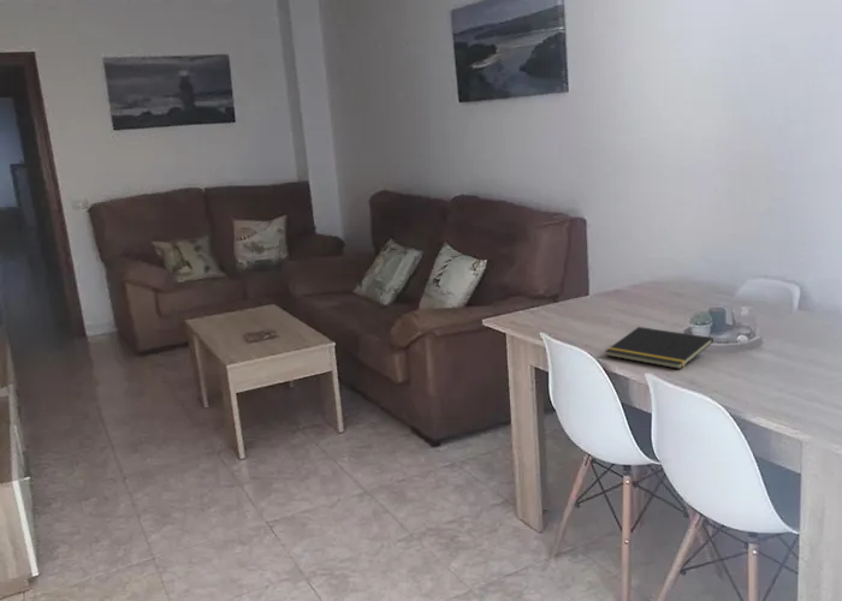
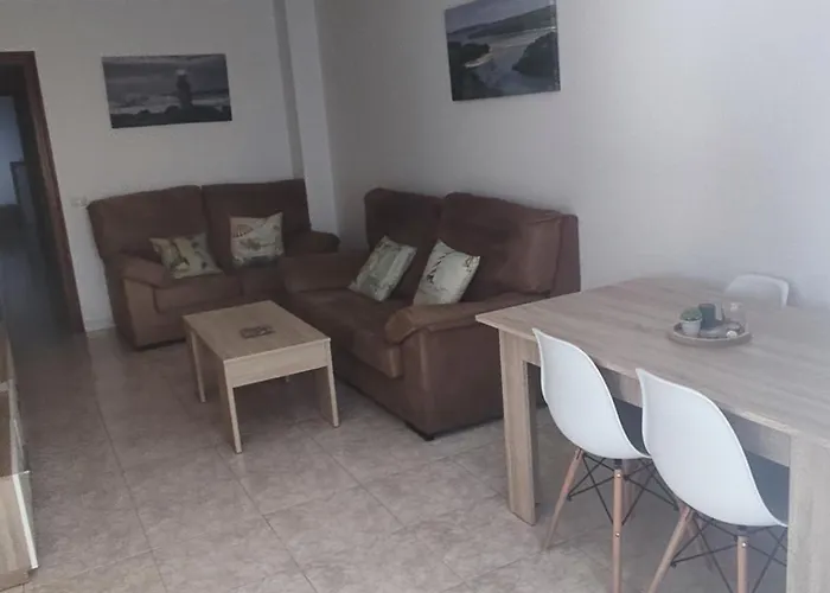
- notepad (658, 346)
